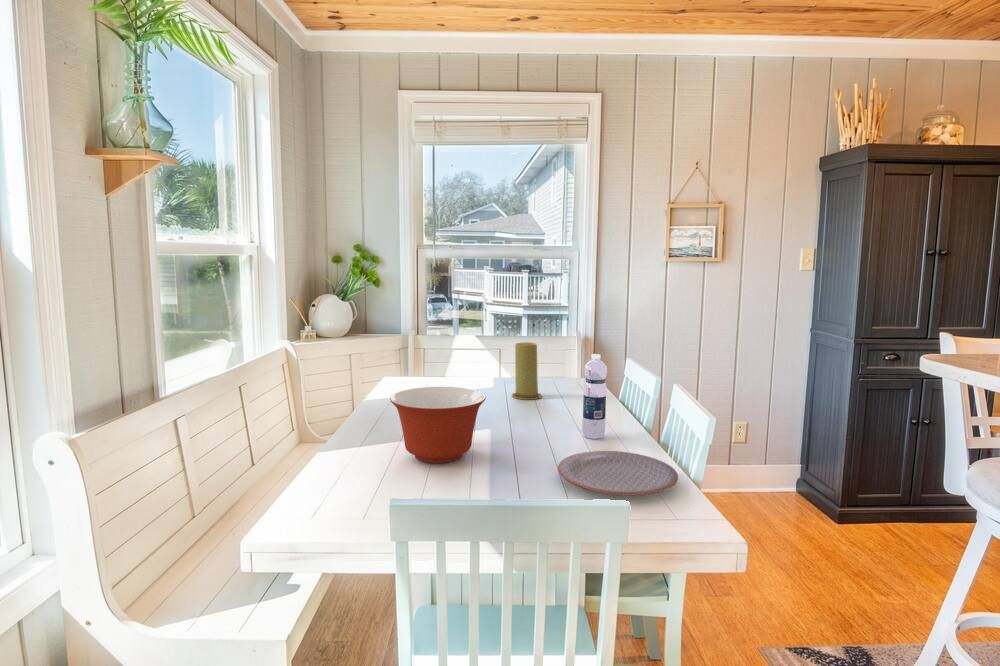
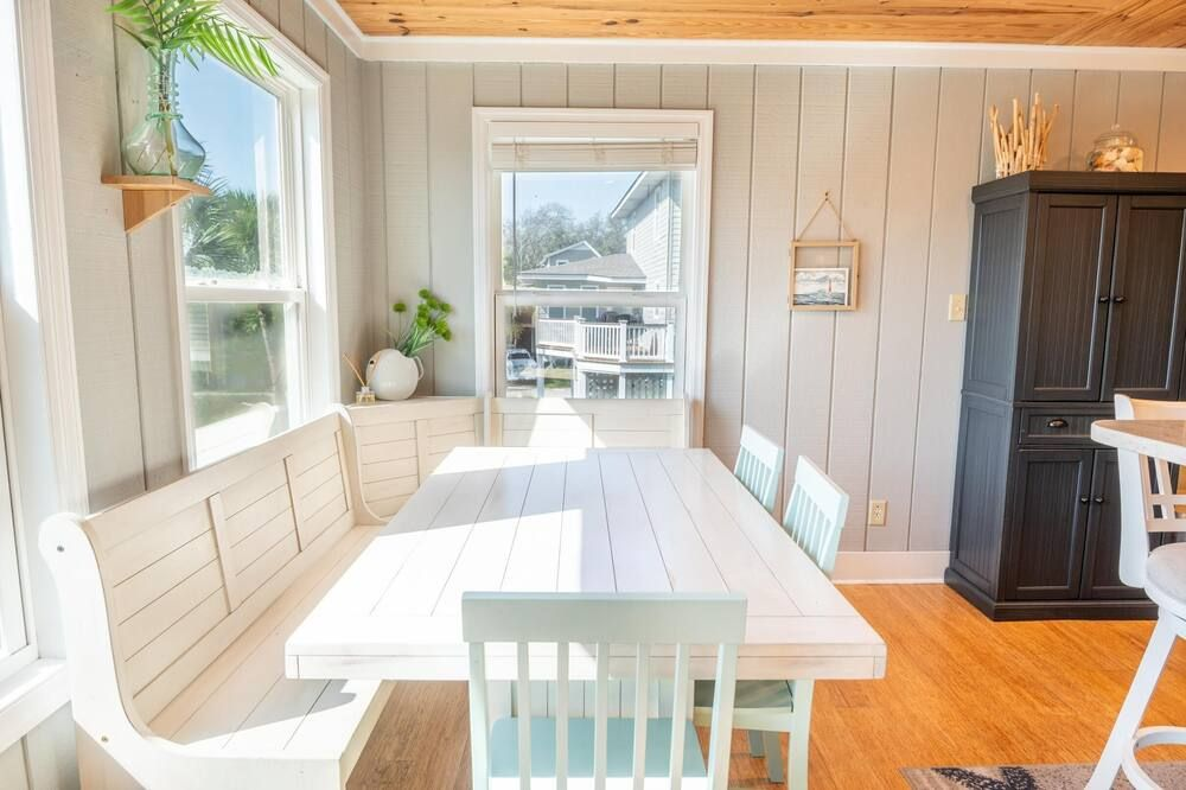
- plate (616, 474)
- candle (526, 369)
- water bottle (594, 395)
- mixing bowl (438, 426)
